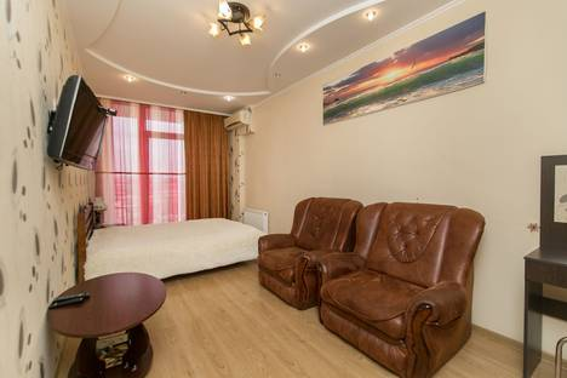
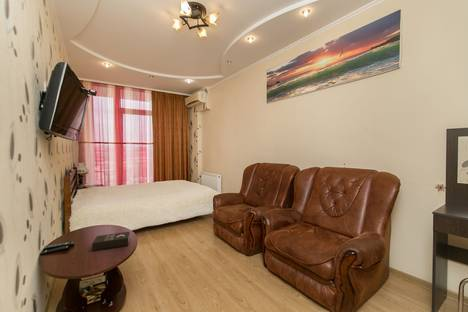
+ book (112, 240)
